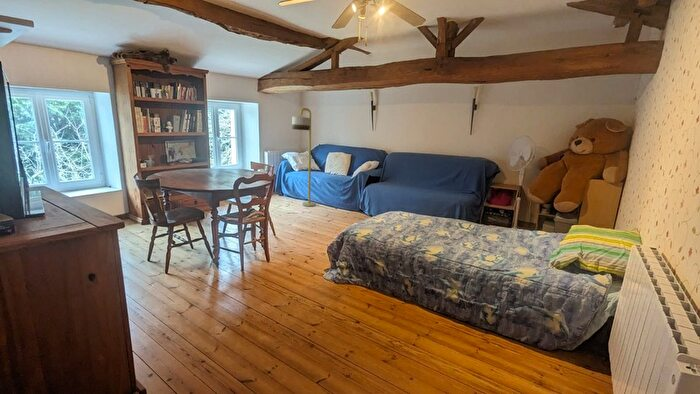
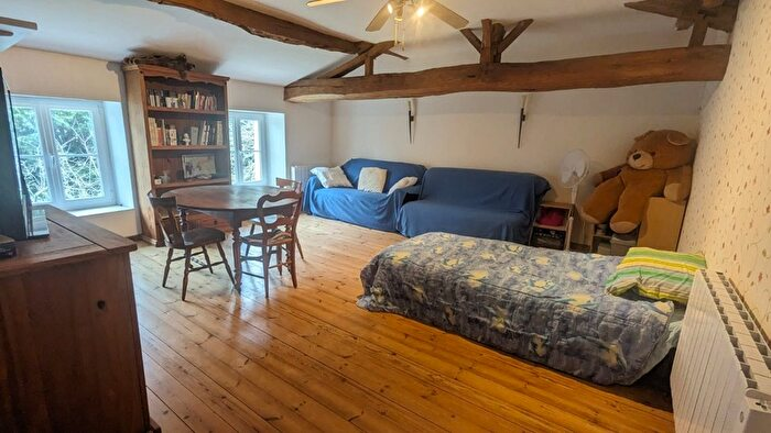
- floor lamp (309, 158)
